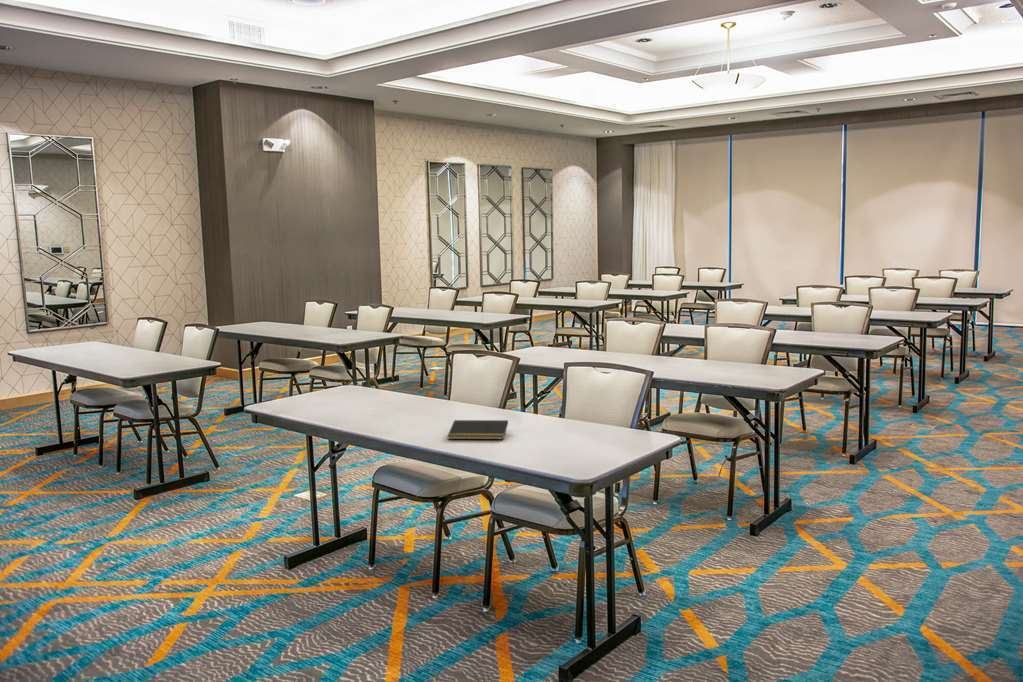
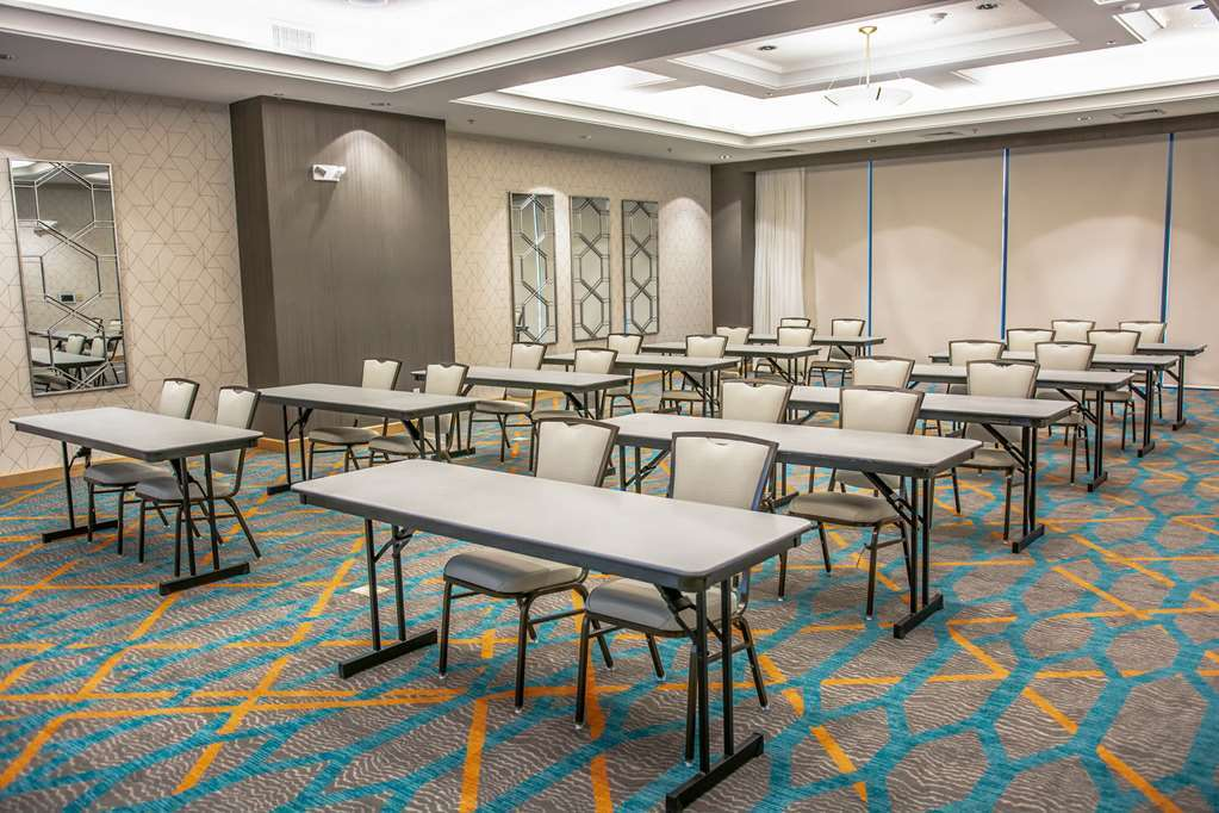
- notepad (478, 429)
